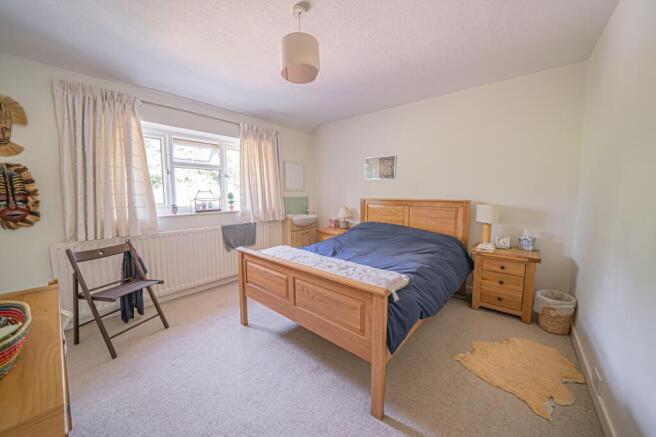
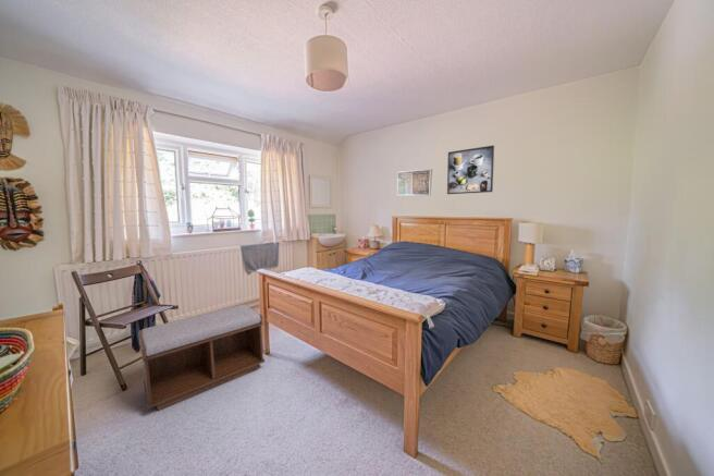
+ bench (206, 349)
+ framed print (469, 171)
